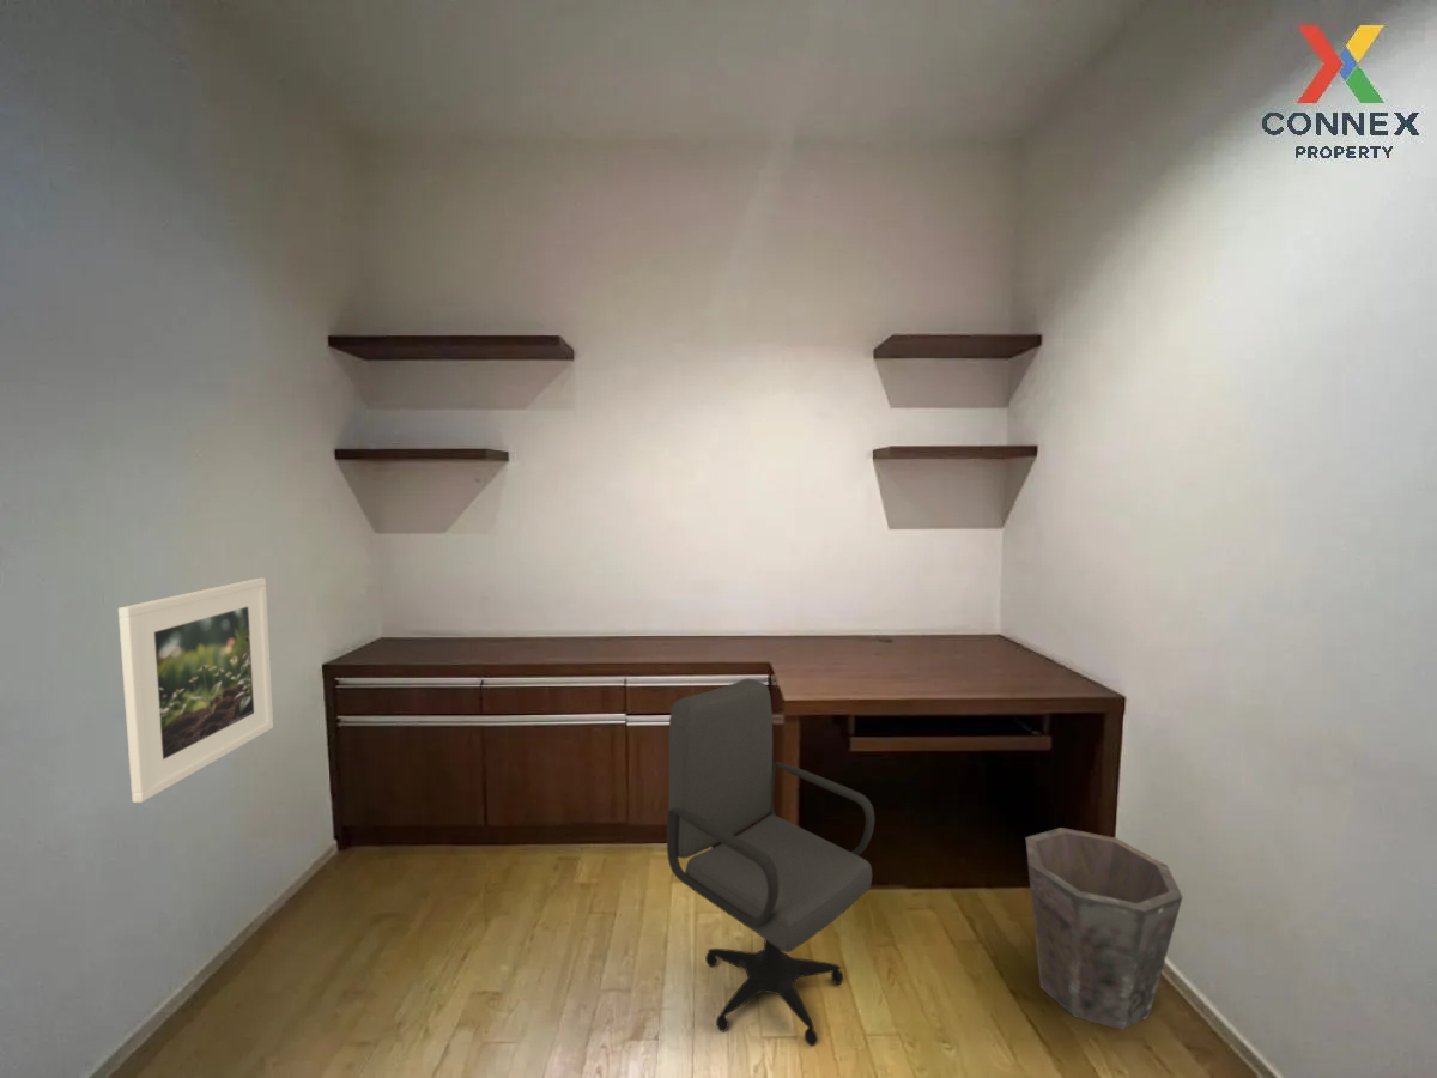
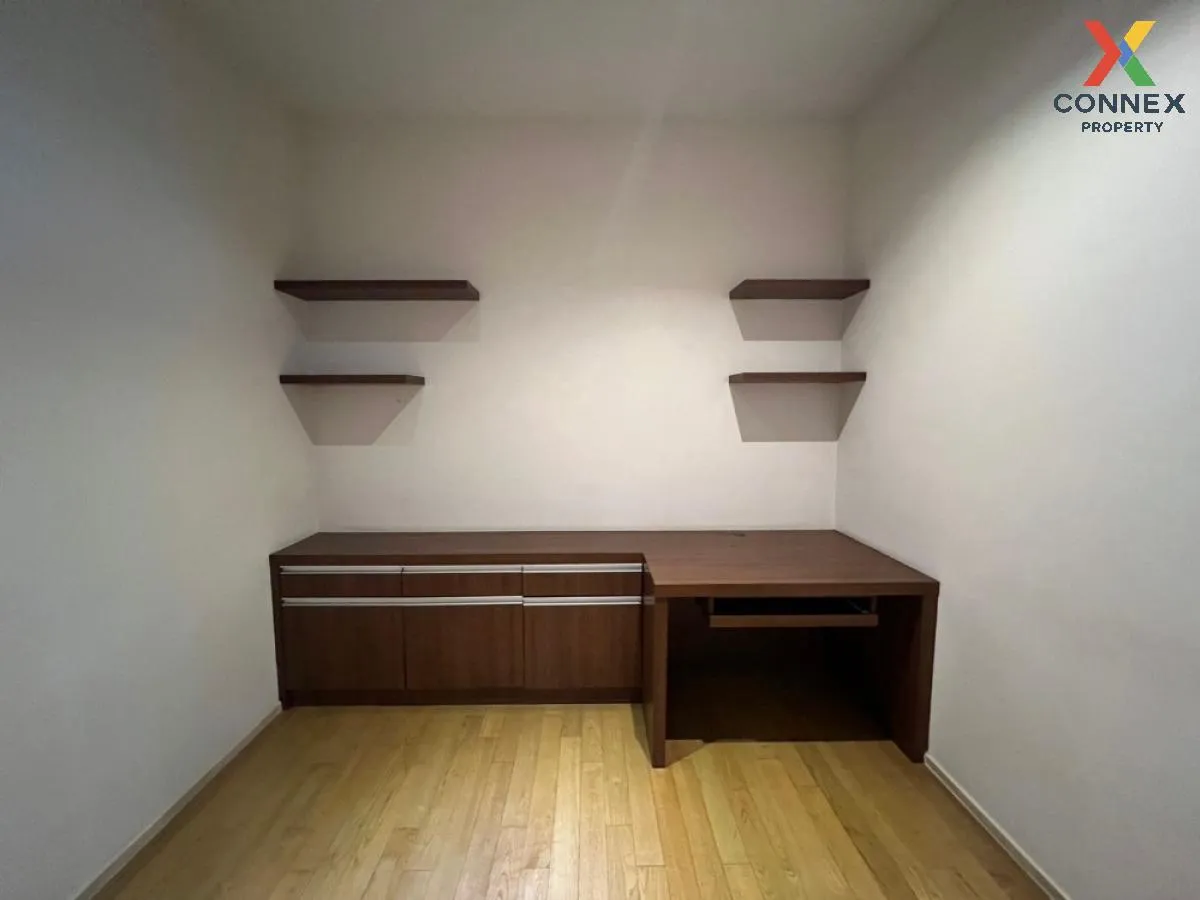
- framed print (206, 676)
- waste bin (1093, 926)
- office chair (770, 849)
